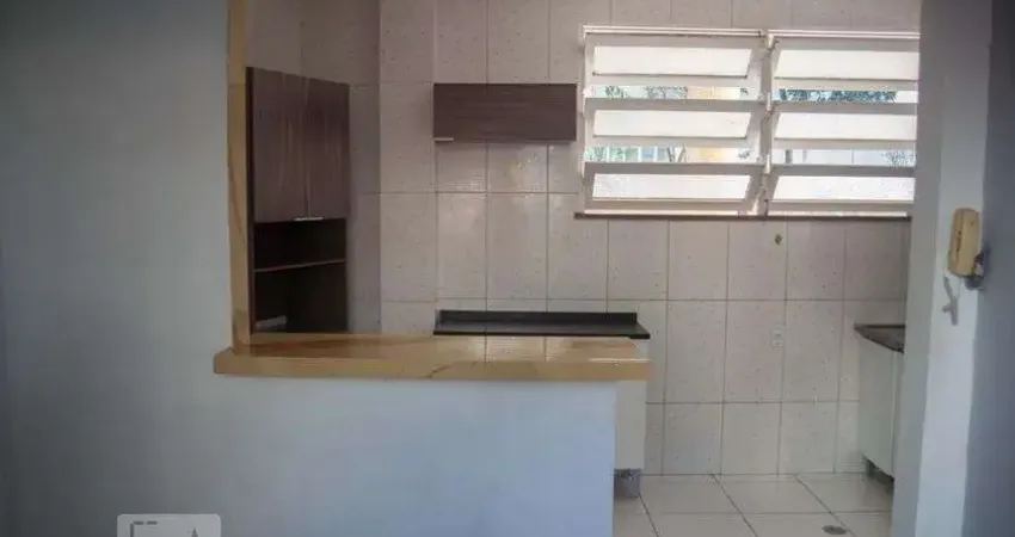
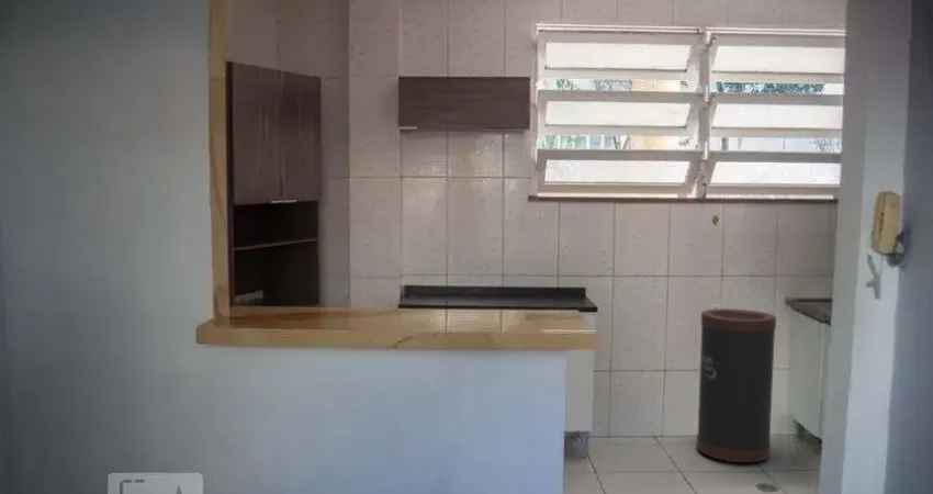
+ trash can (734, 383)
